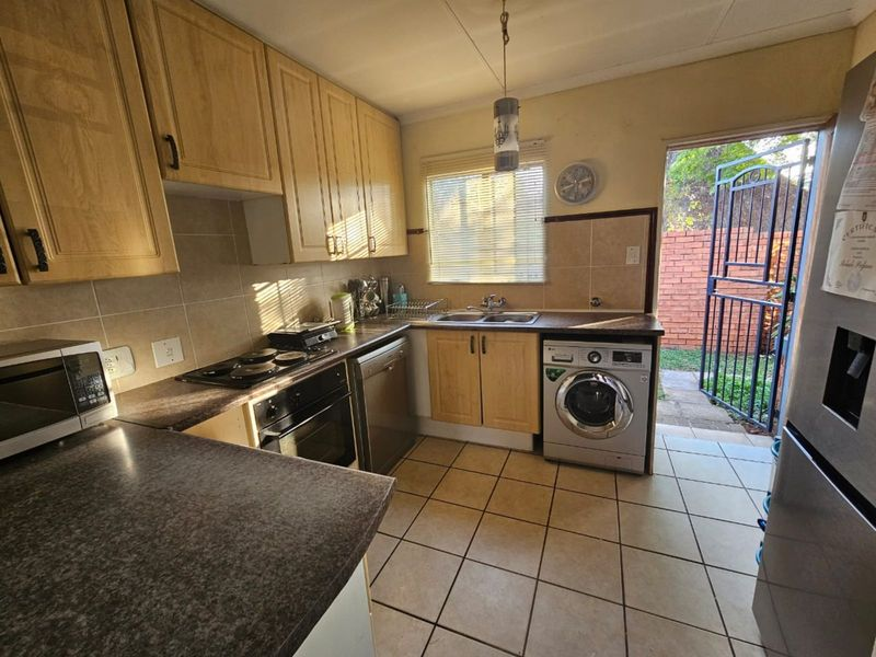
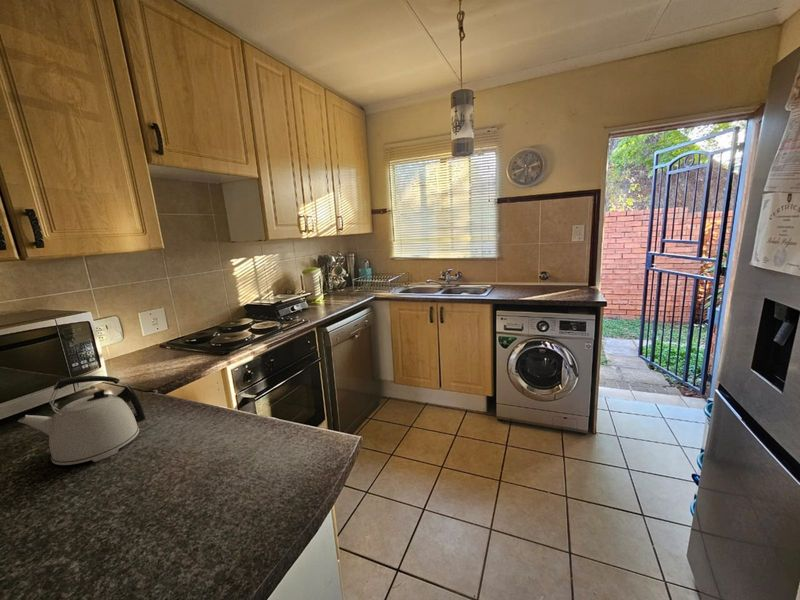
+ kettle (87, 411)
